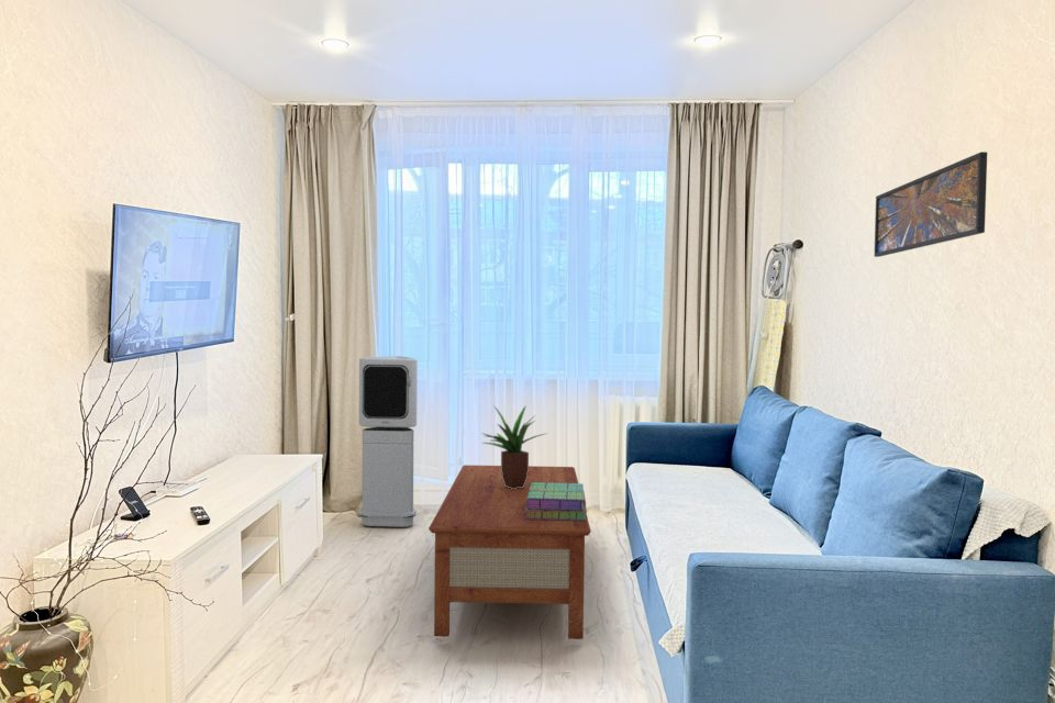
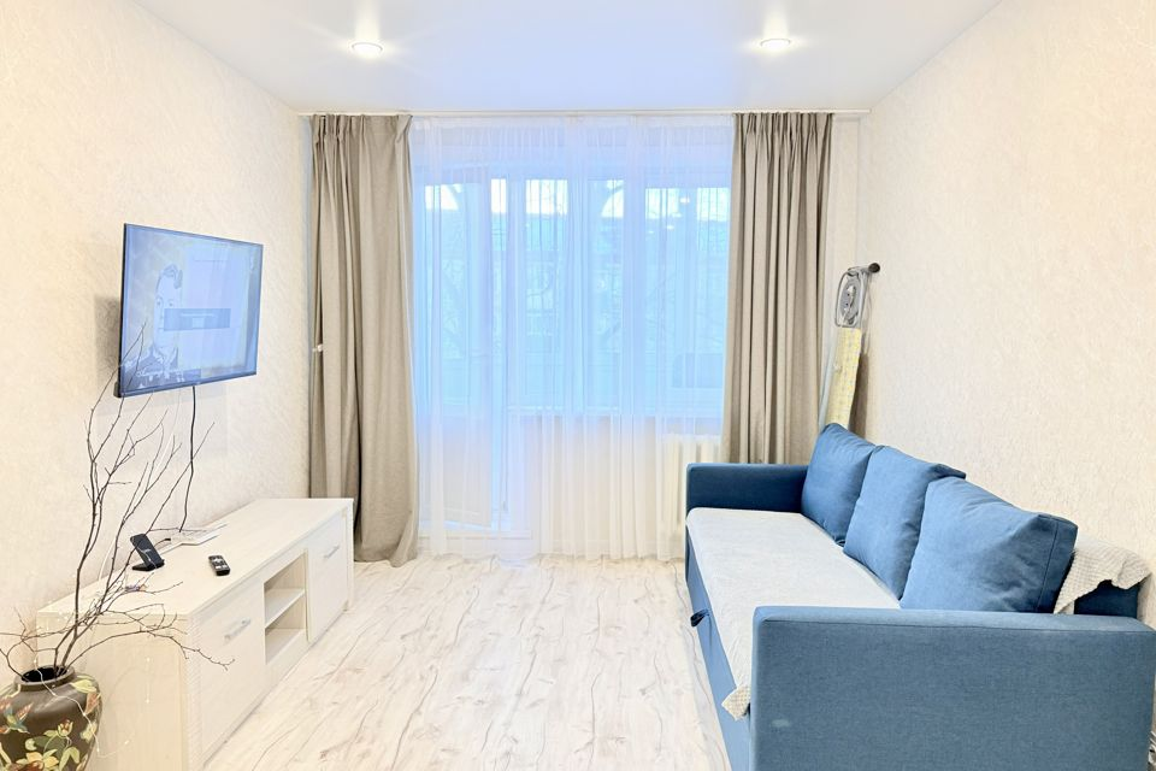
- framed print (922, 211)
- coffee table (514, 536)
- stack of books (555, 500)
- air purifier (391, 438)
- potted plant (509, 446)
